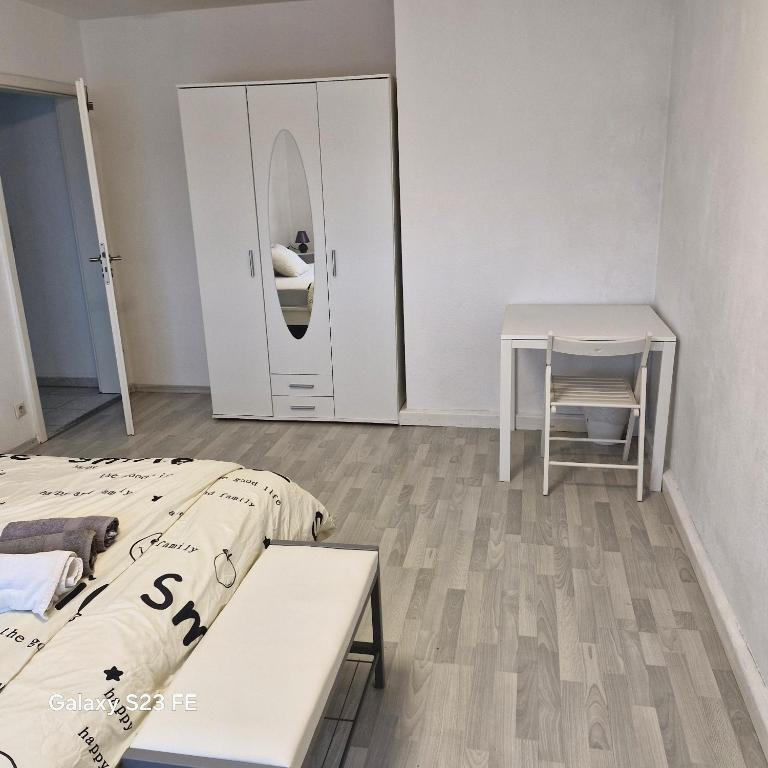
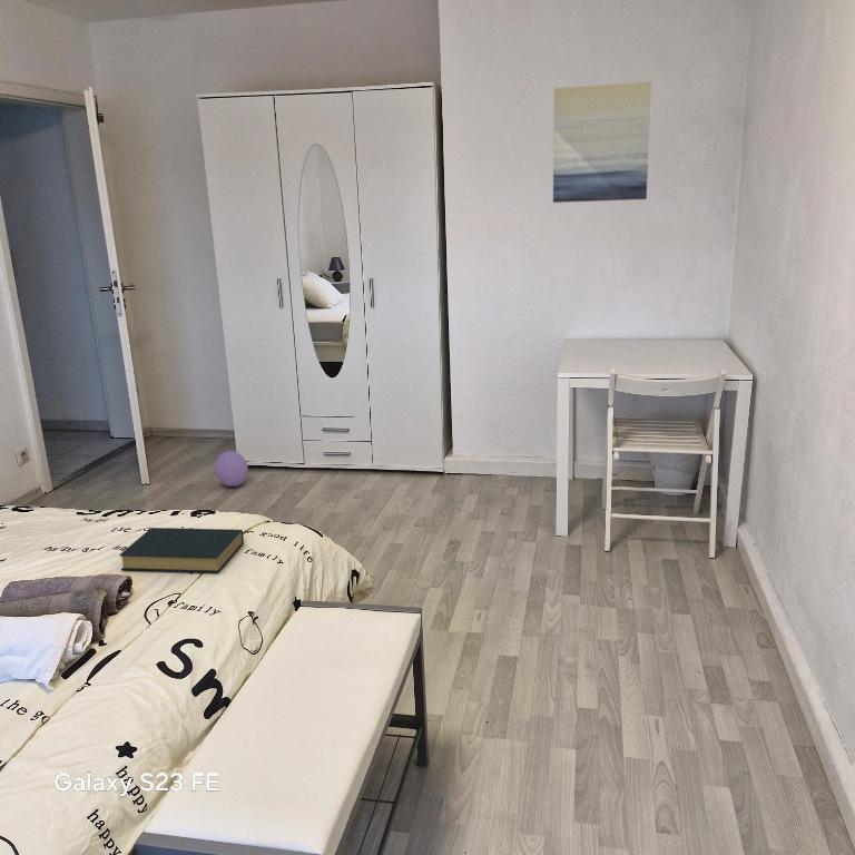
+ hardback book (183, 549)
+ ball (230, 469)
+ wall art (600, 144)
